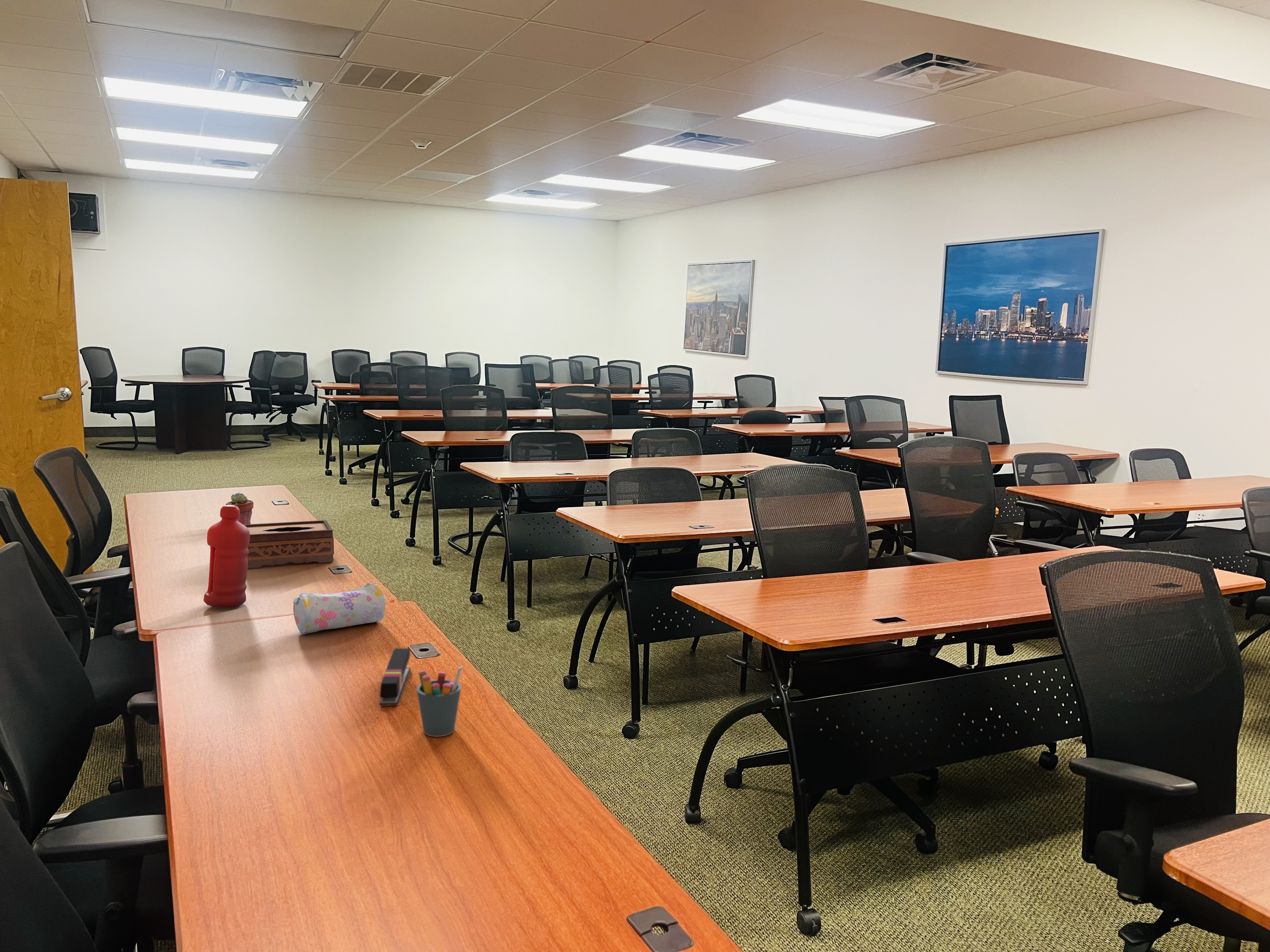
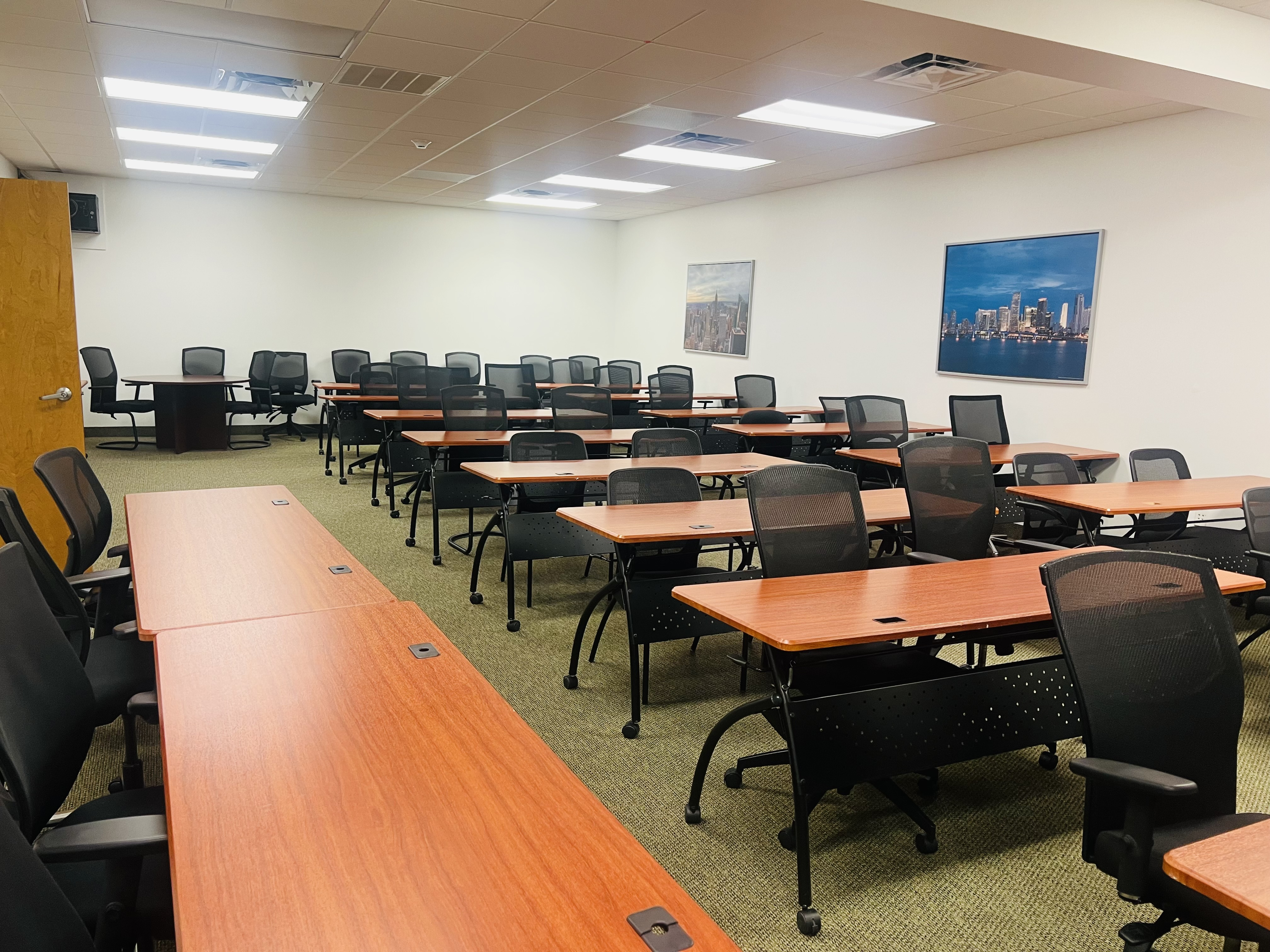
- potted succulent (240, 509)
- pencil case (340, 608)
- stapler (396, 675)
- tissue box (287, 543)
- water bottle (226, 556)
- pen holder (438, 697)
